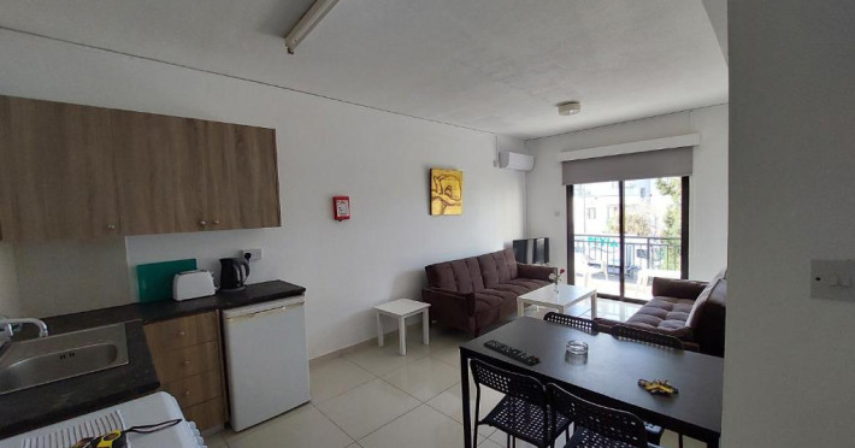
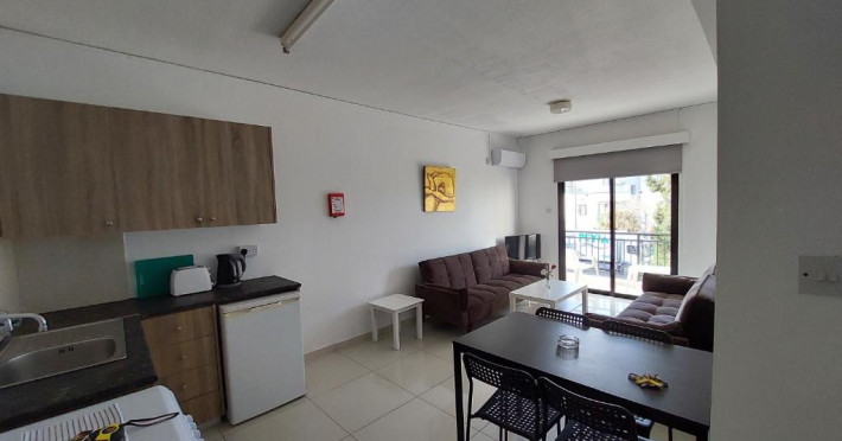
- remote control (509, 350)
